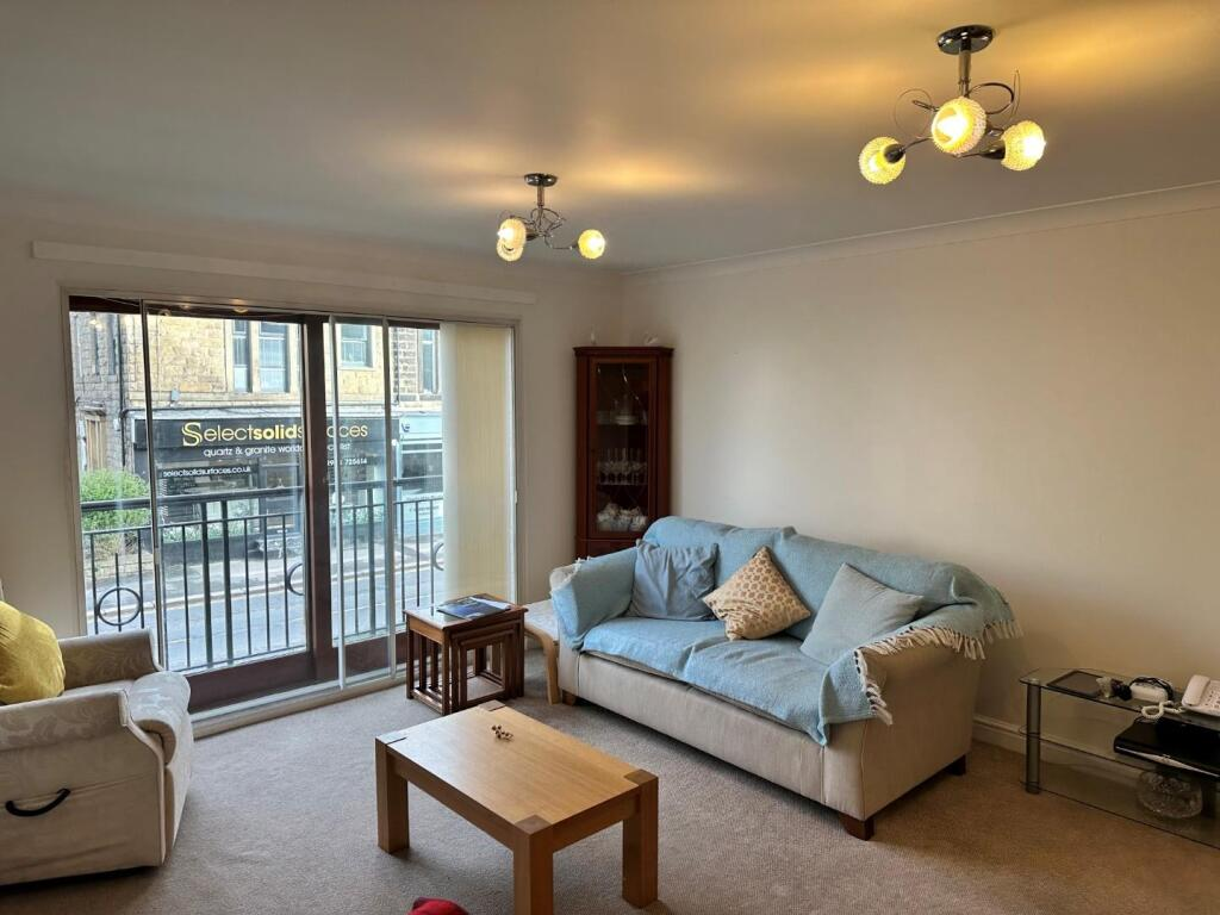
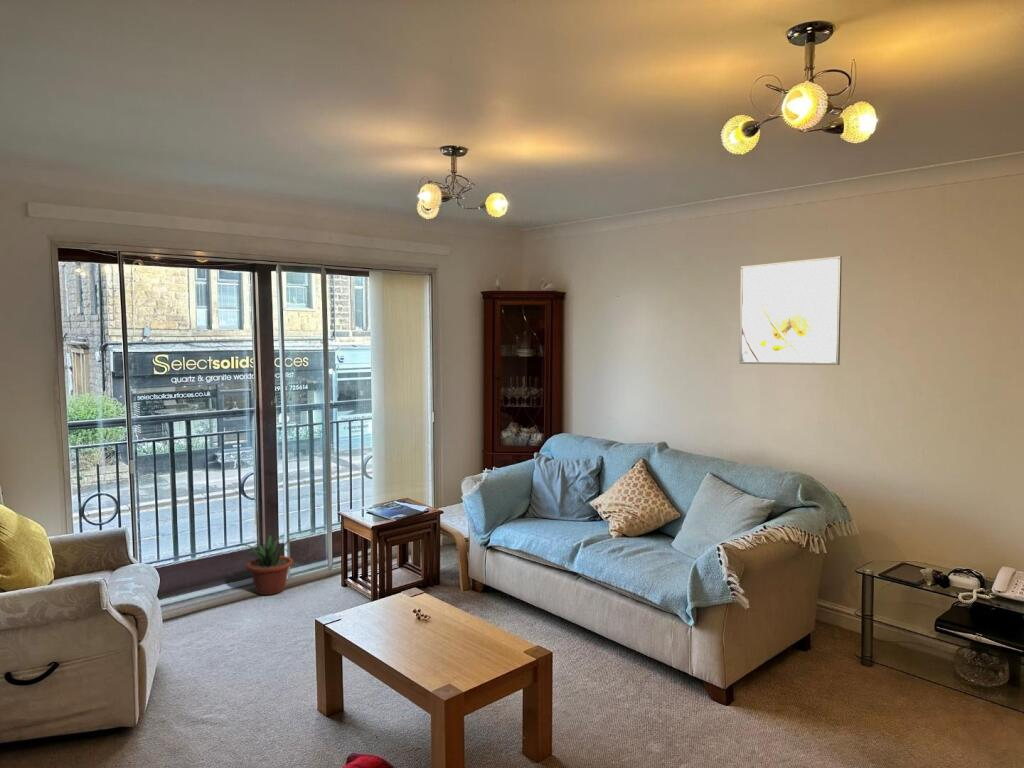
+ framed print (787, 313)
+ potted plant (266, 565)
